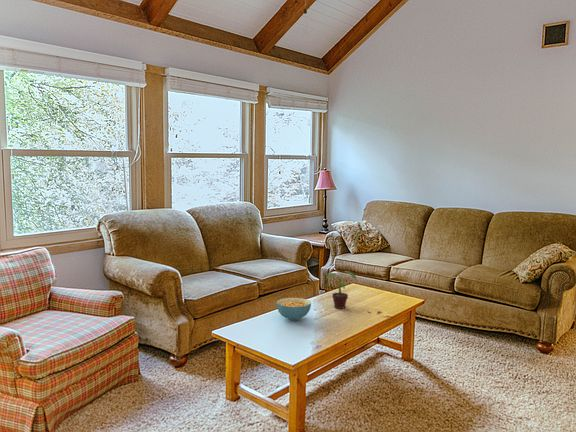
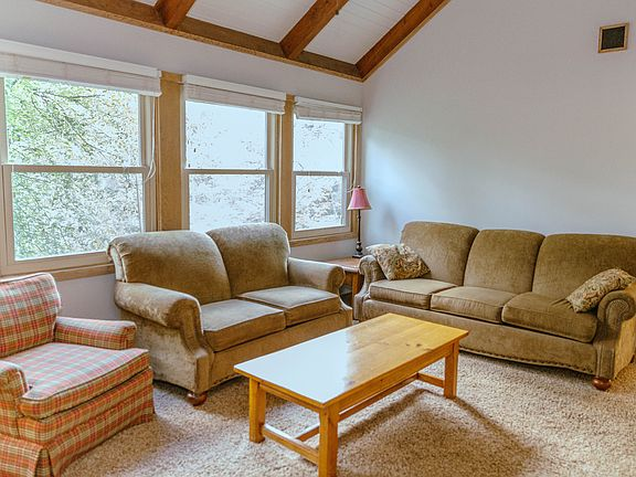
- cereal bowl (293, 310)
- potted plant (339, 289)
